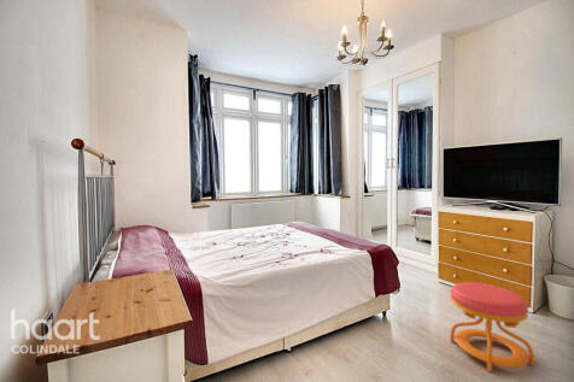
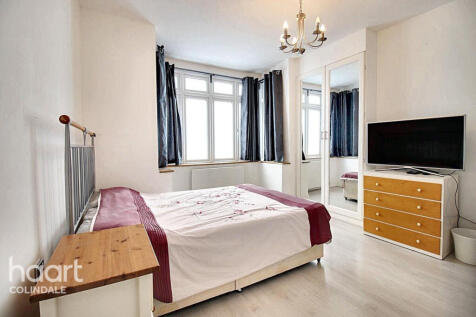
- stool (488, 322)
